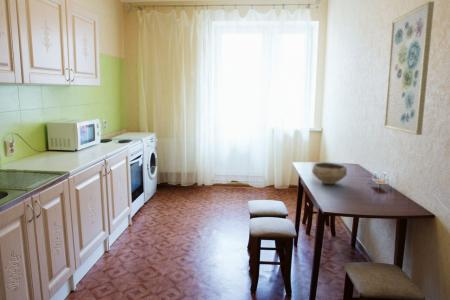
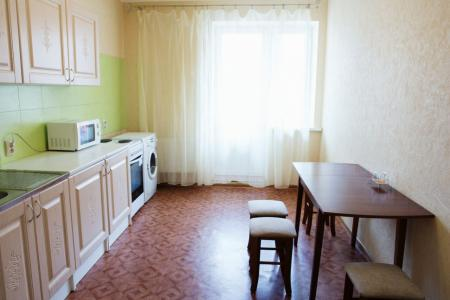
- wall art (405, 73)
- bowl (329, 174)
